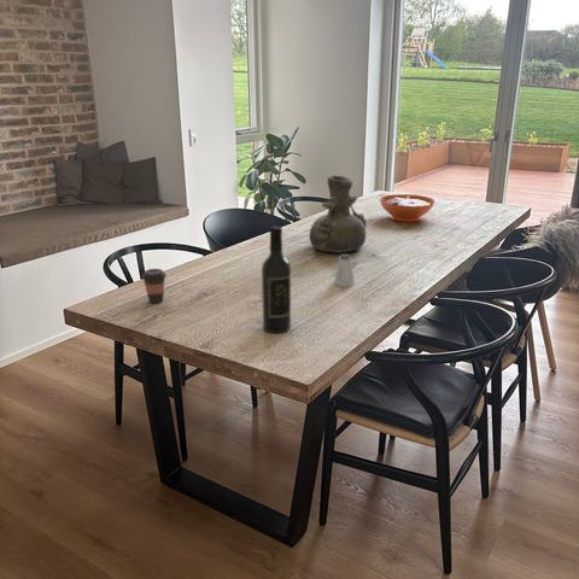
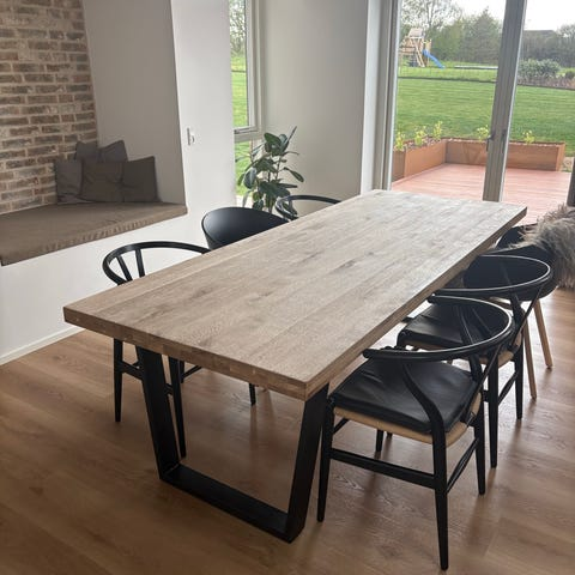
- wine bottle (276, 279)
- coffee cup (154, 286)
- decorative bowl (407, 209)
- saltshaker (344, 269)
- vase (338, 212)
